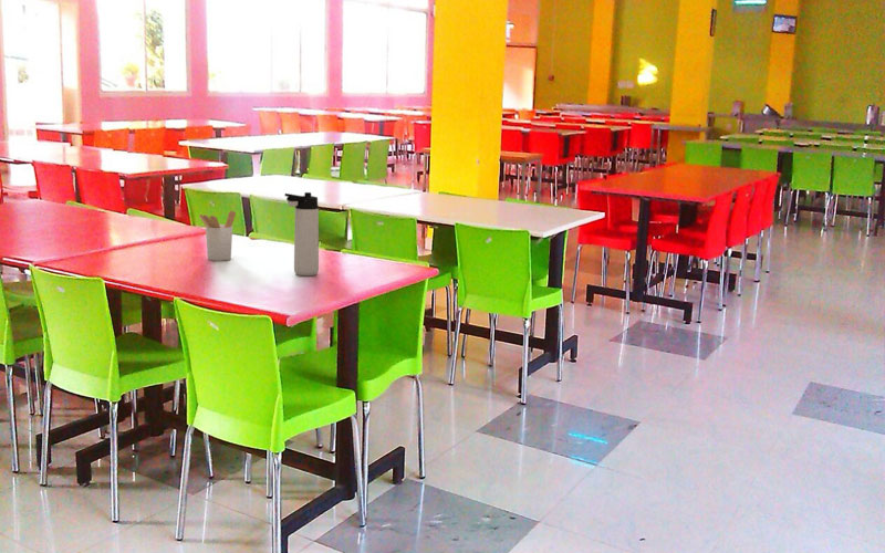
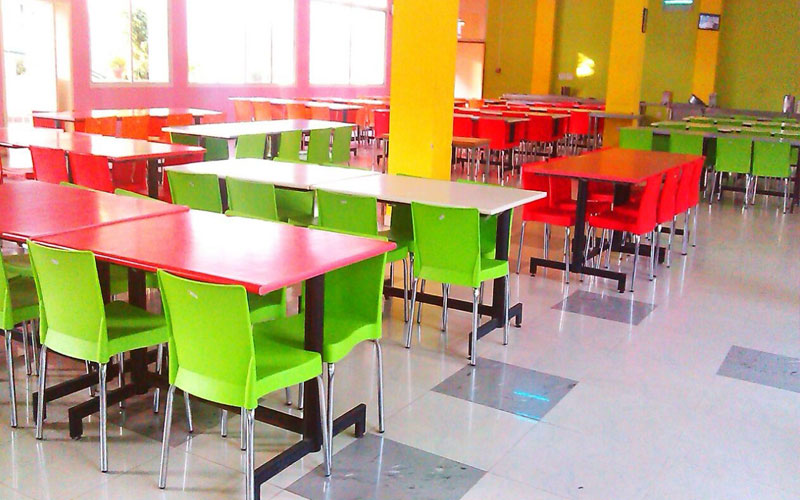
- utensil holder (216, 234)
- thermos bottle (301, 233)
